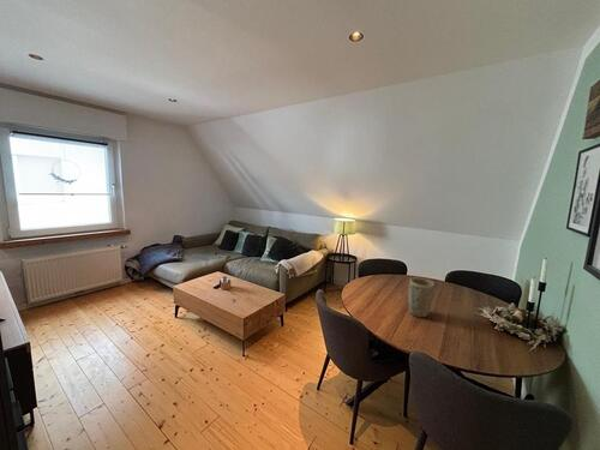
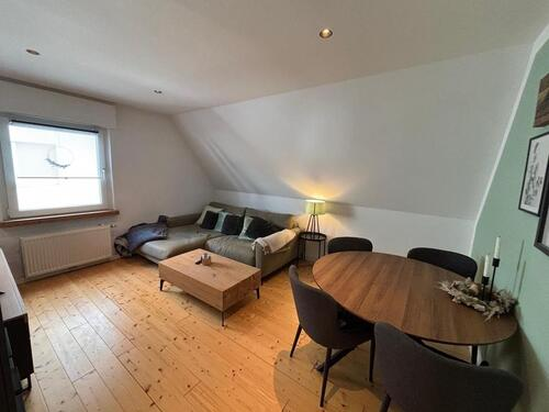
- plant pot (420, 298)
